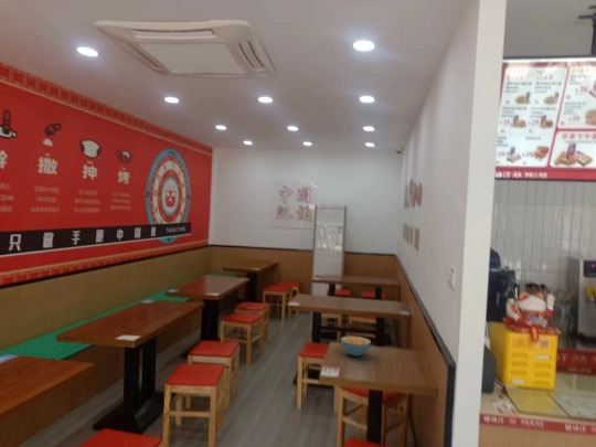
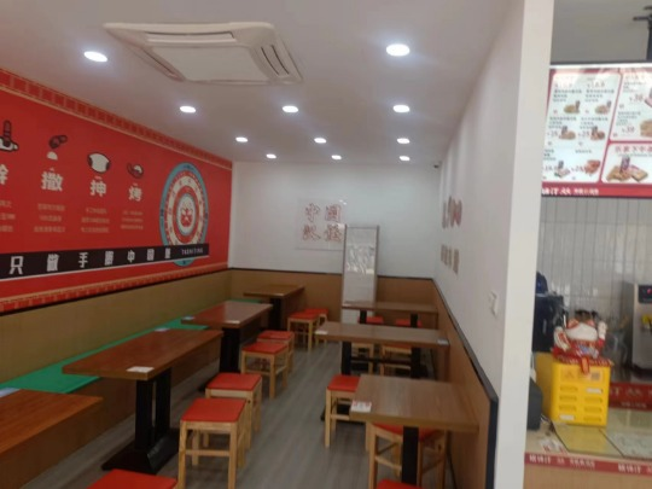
- cereal bowl (354, 347)
